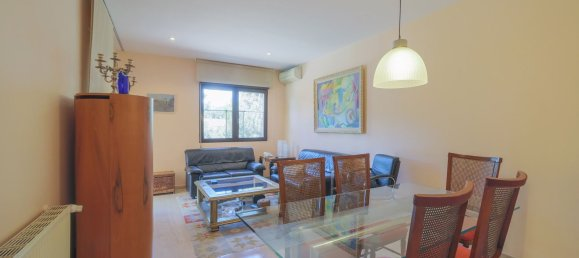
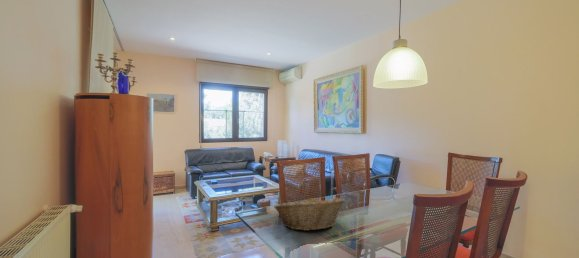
+ fruit basket (309, 209)
